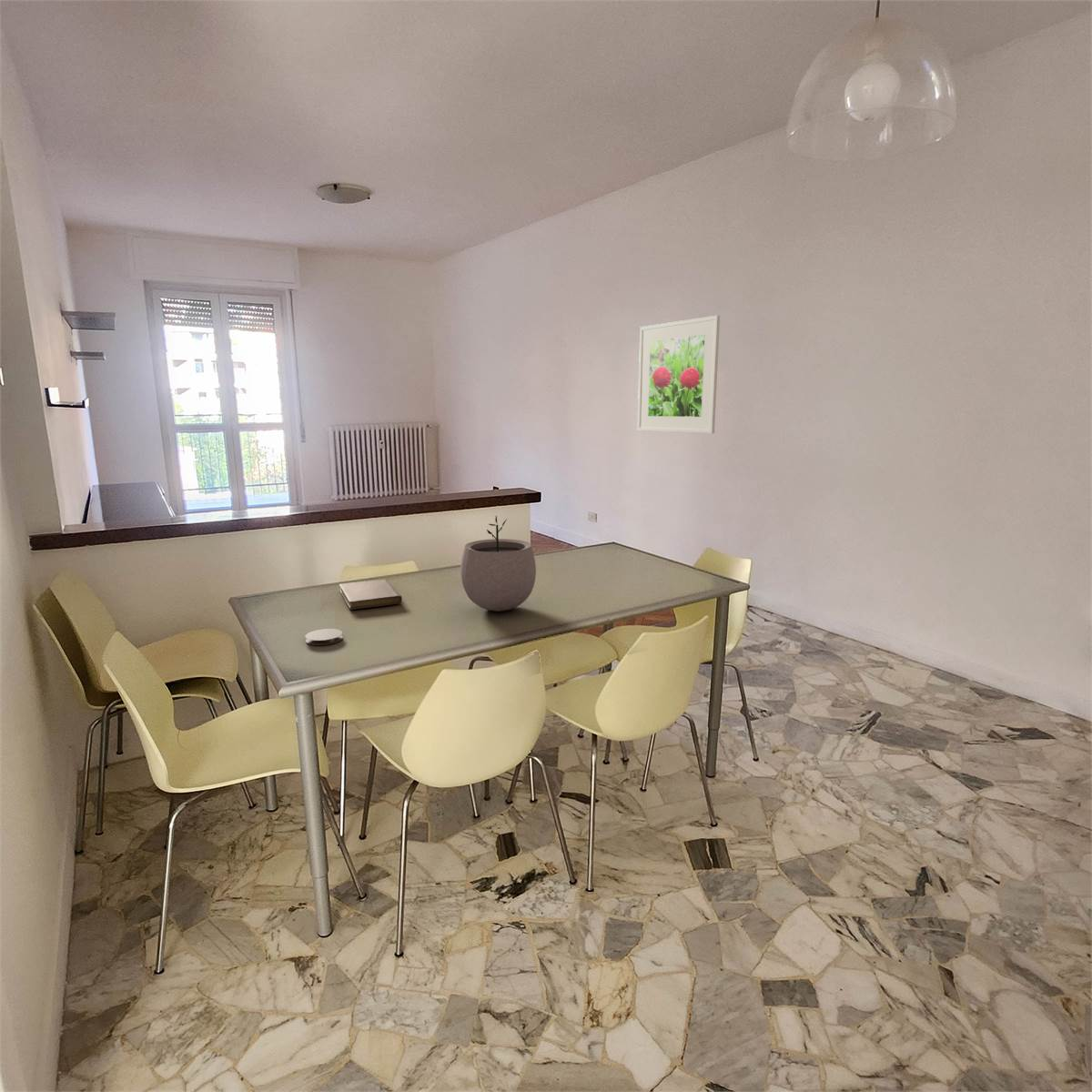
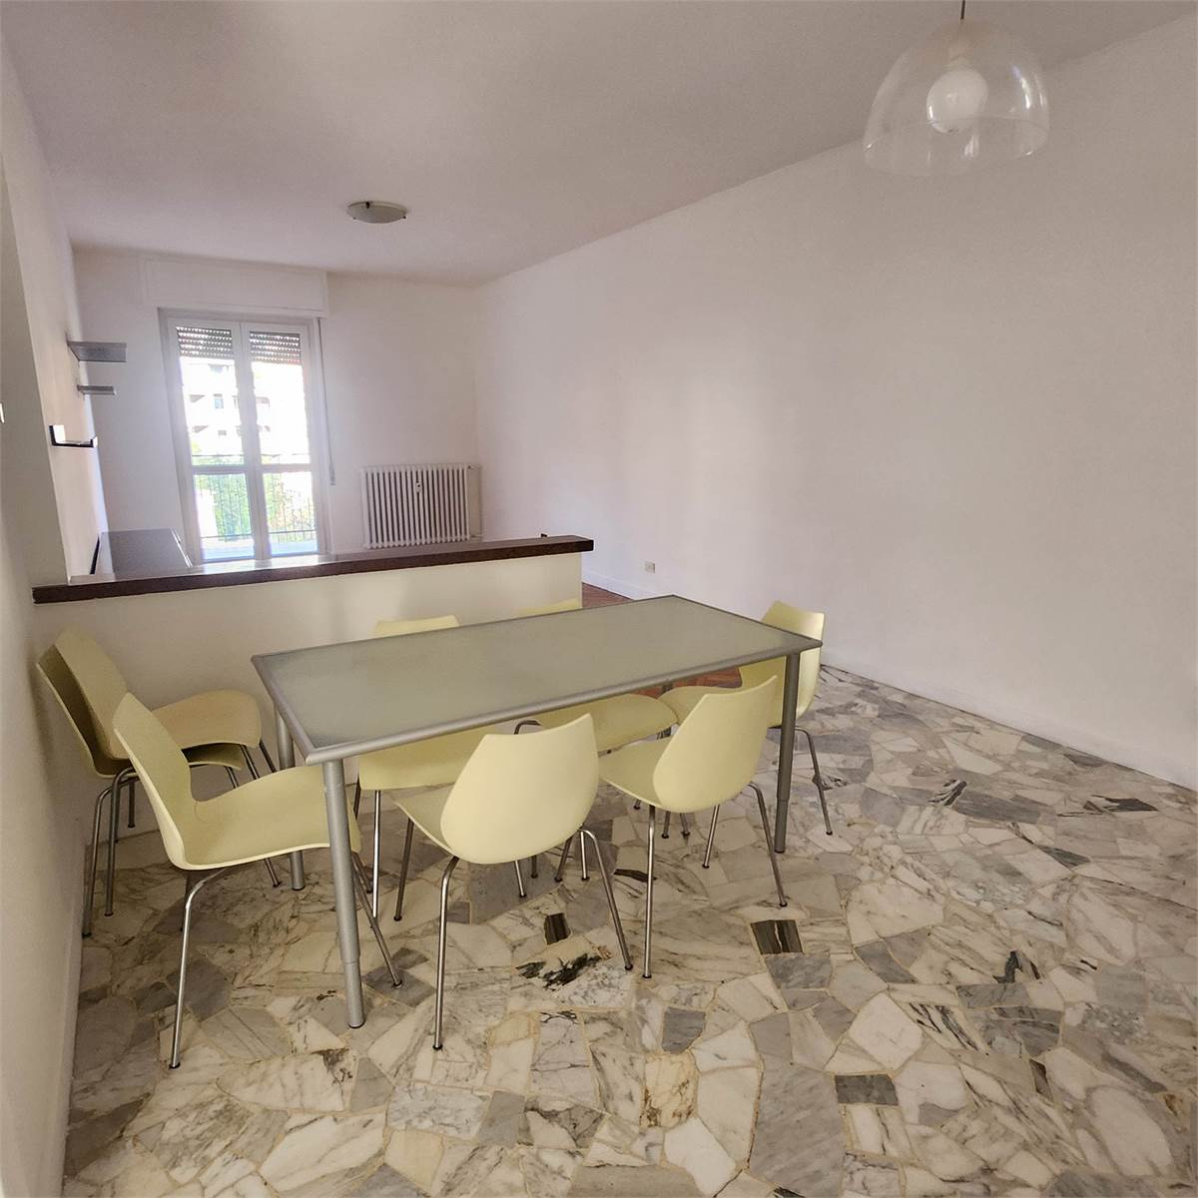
- notebook (369, 592)
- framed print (675, 378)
- coaster (324, 636)
- plant pot (498, 562)
